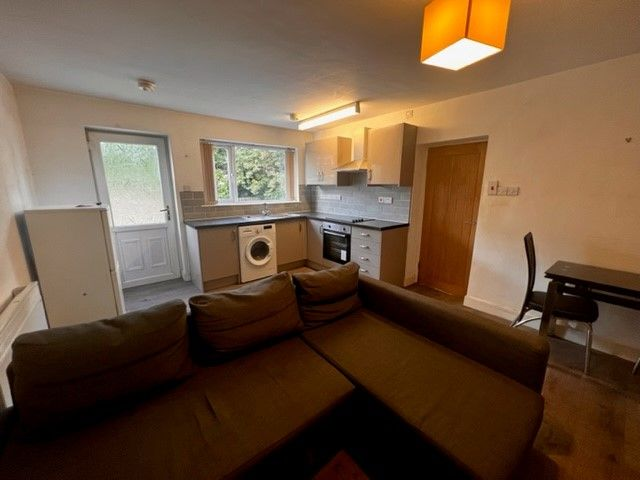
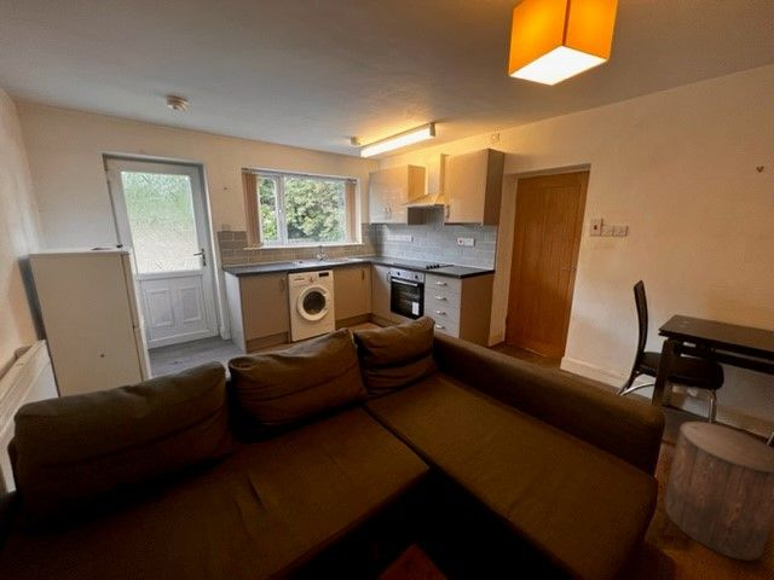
+ stool (718, 485)
